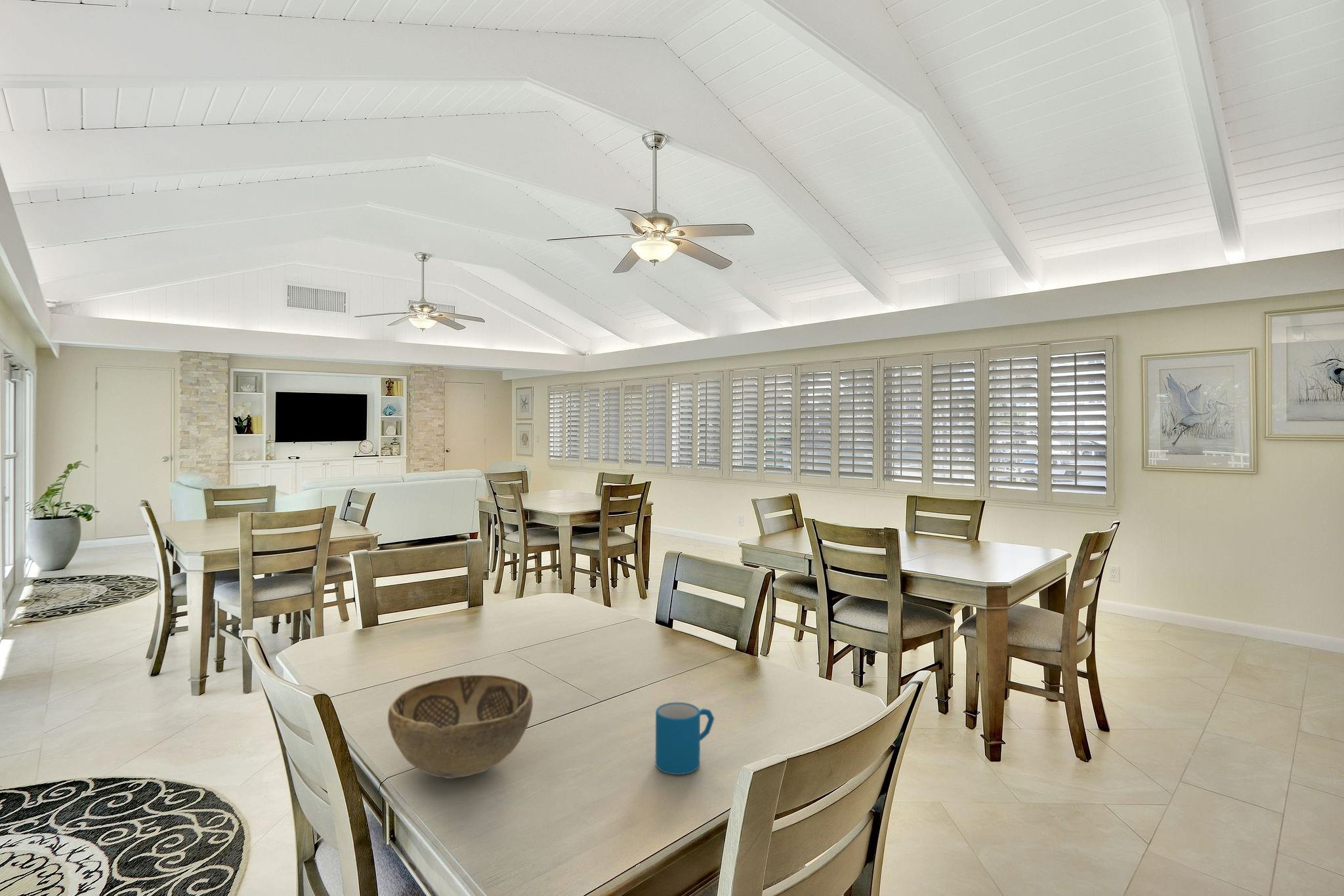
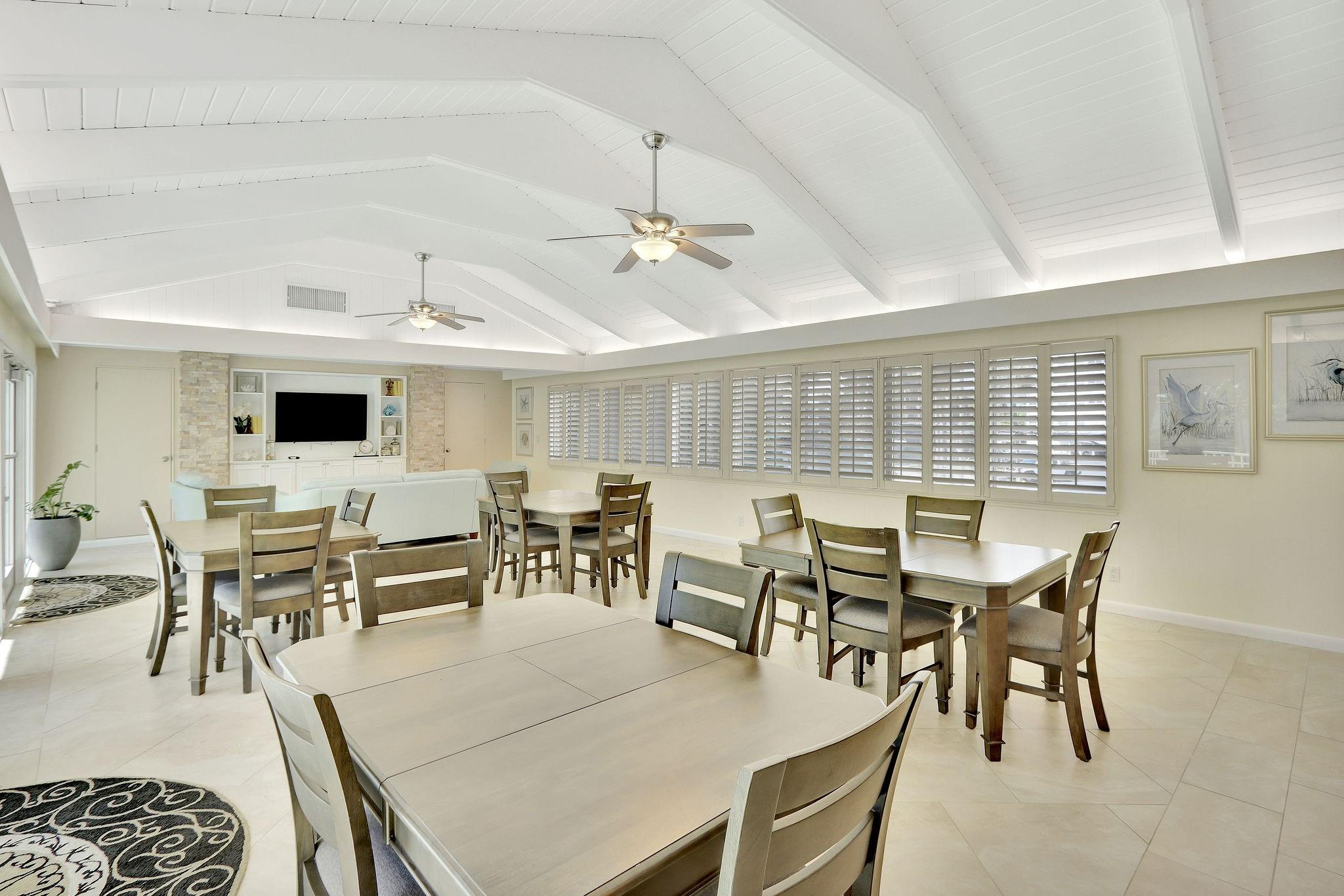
- mug (686, 735)
- decorative bowl (461, 731)
